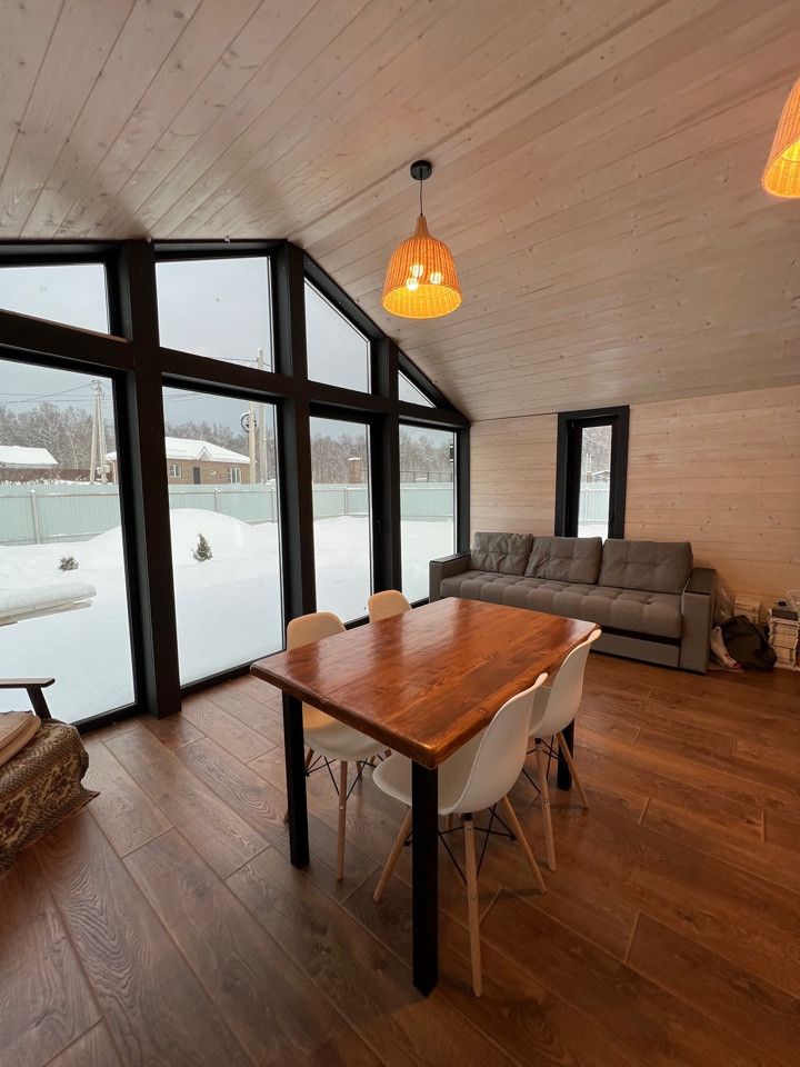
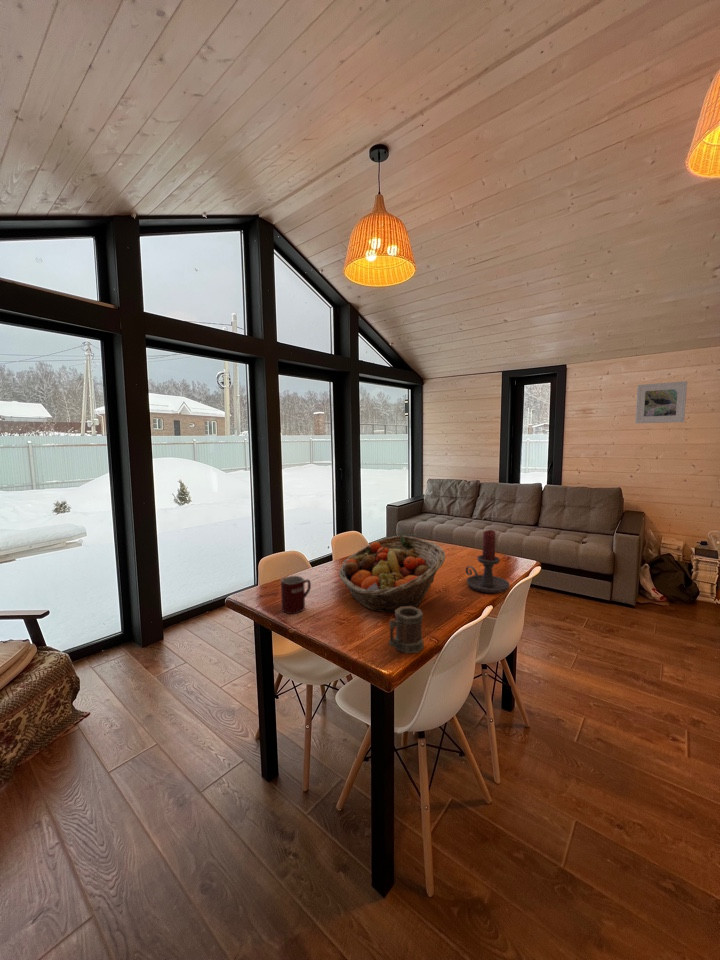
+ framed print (660, 403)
+ mug (297, 593)
+ fruit basket (390, 570)
+ mug (405, 629)
+ candle holder (484, 557)
